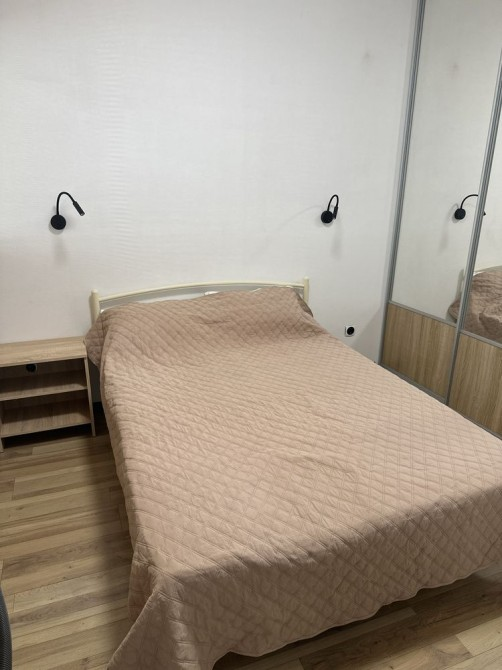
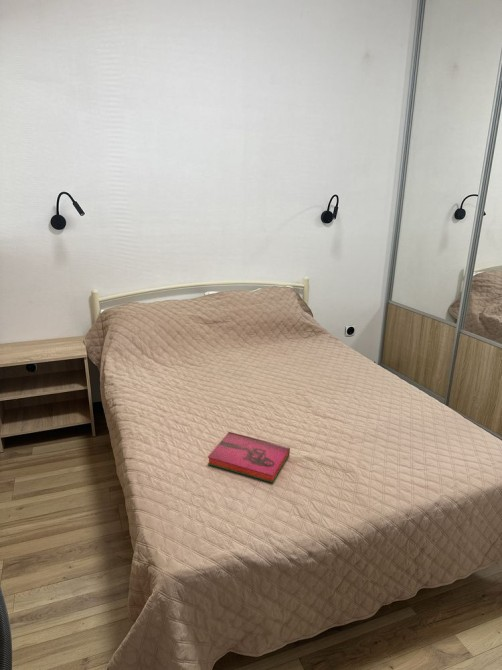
+ hardback book (249, 455)
